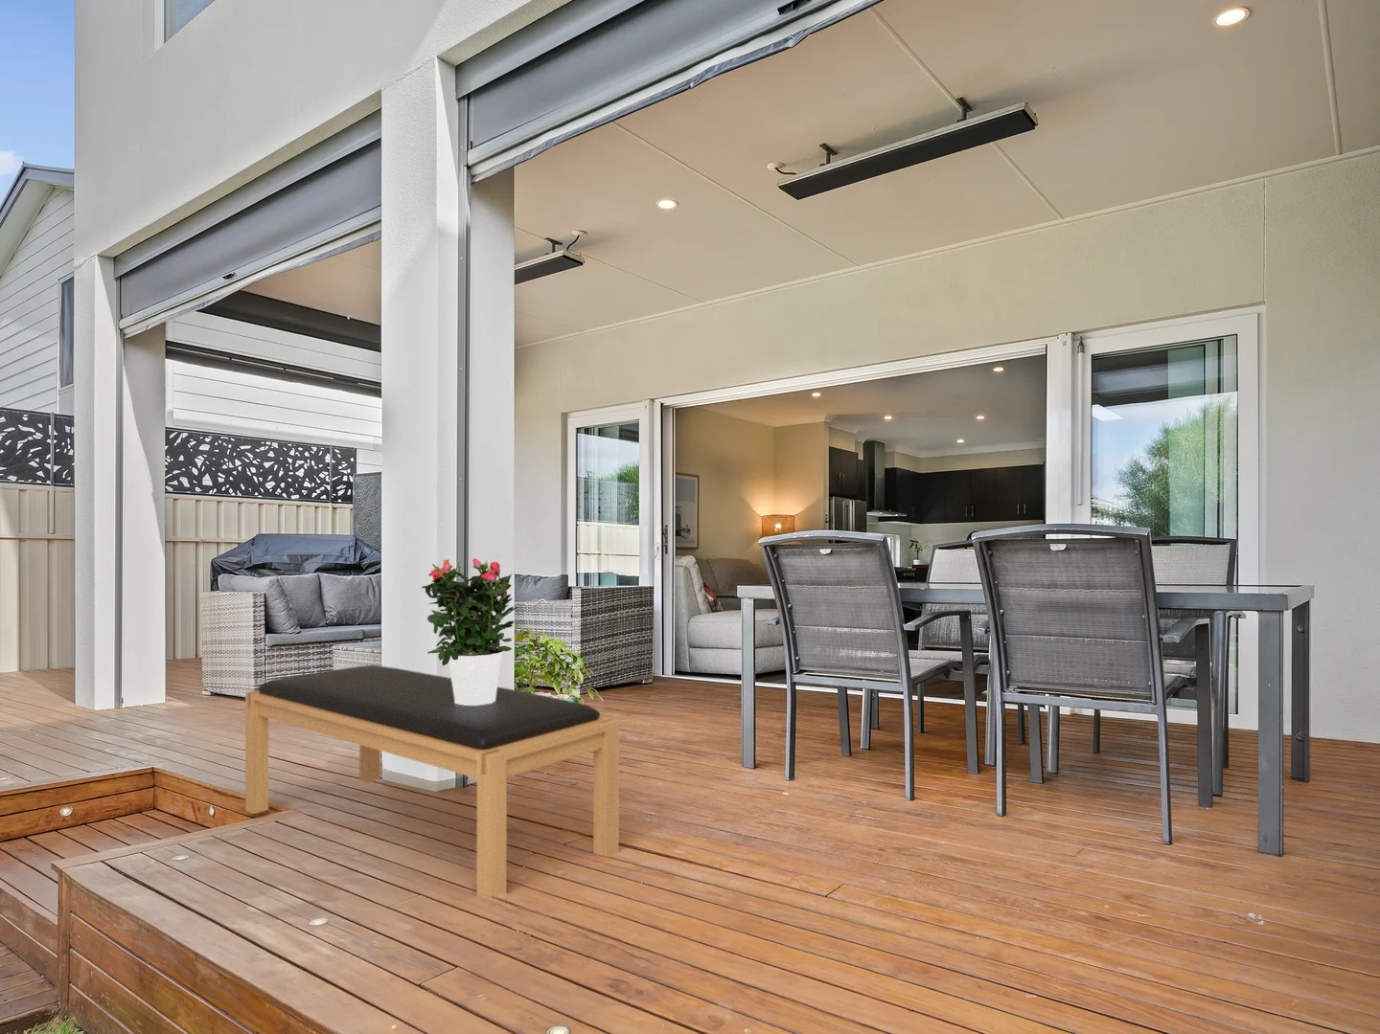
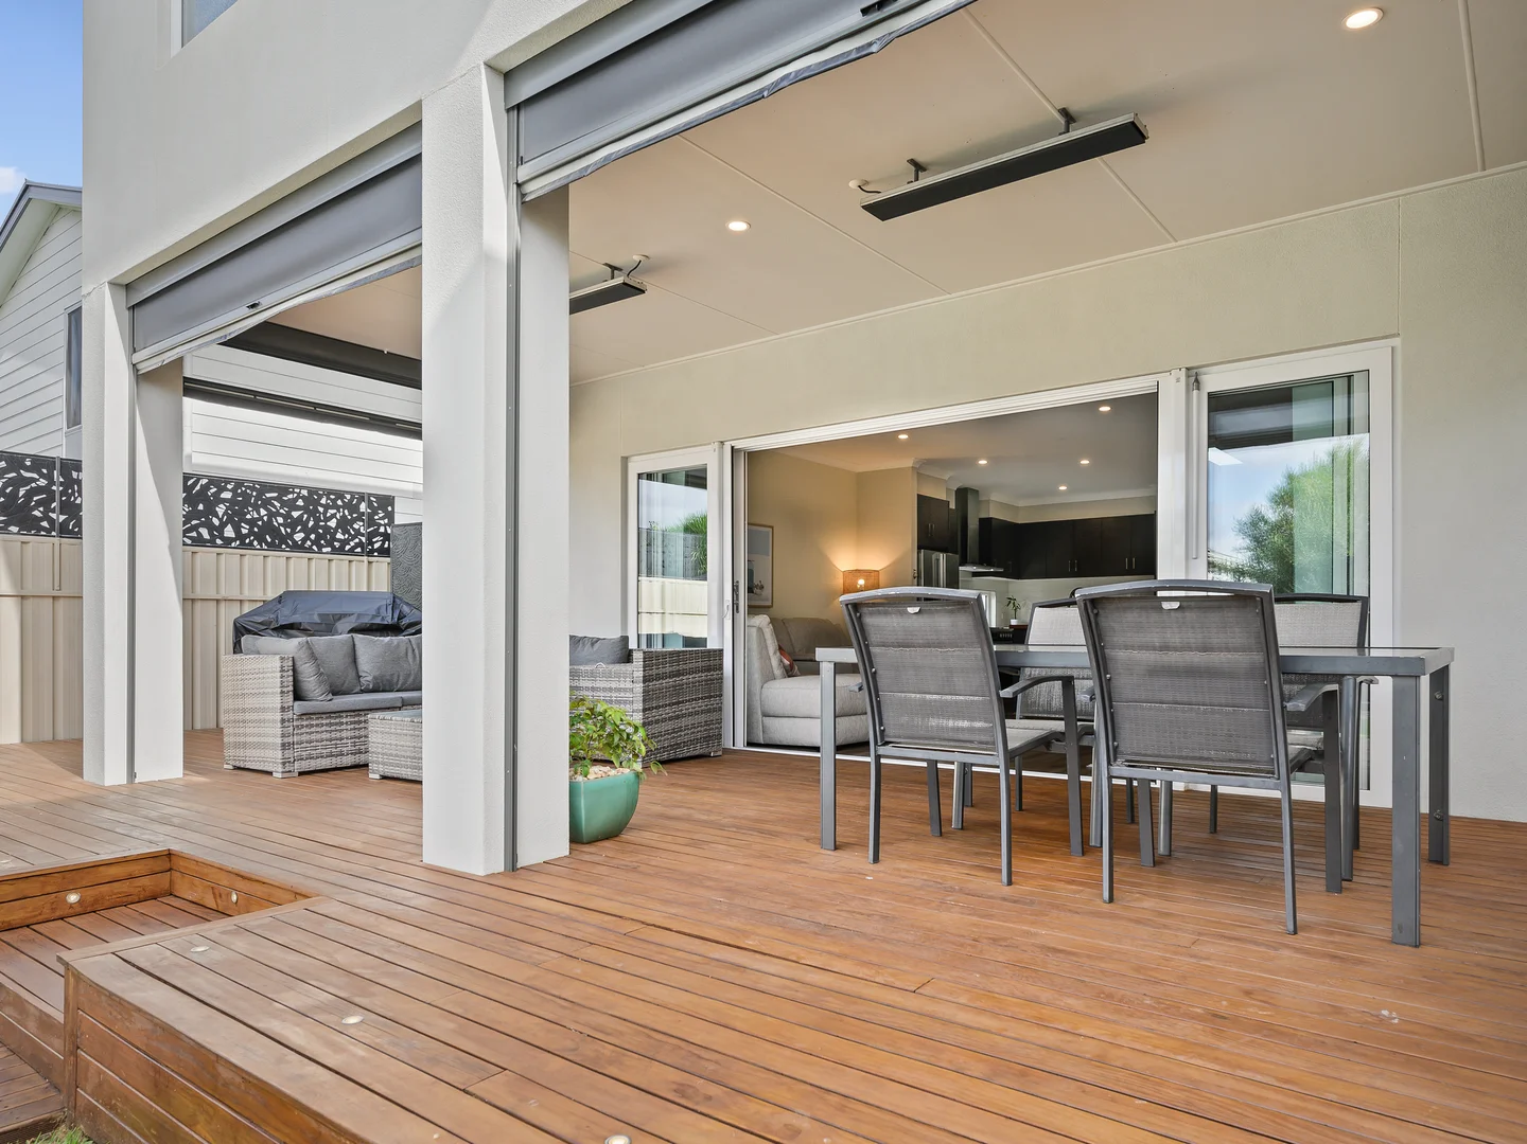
- potted flower (472, 629)
- bench (418, 760)
